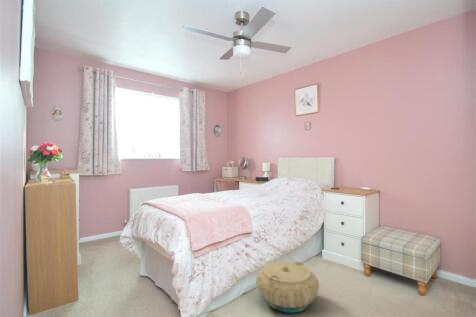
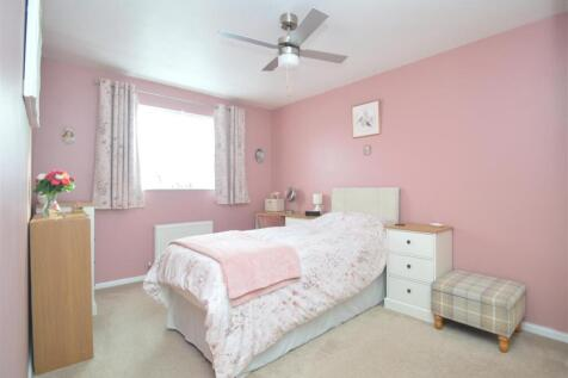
- basket (286, 283)
